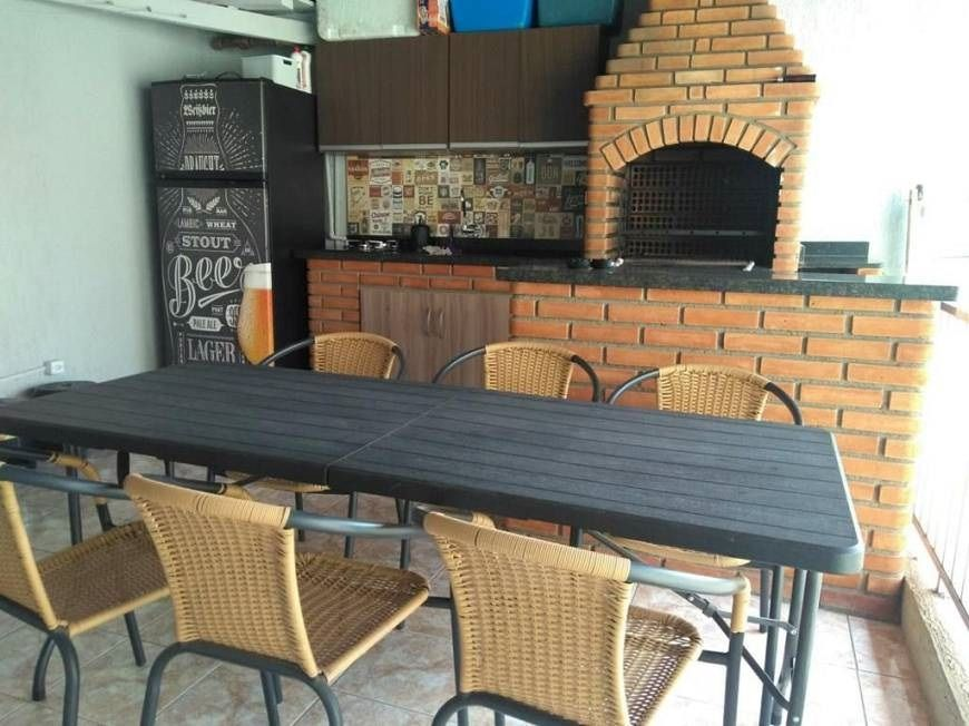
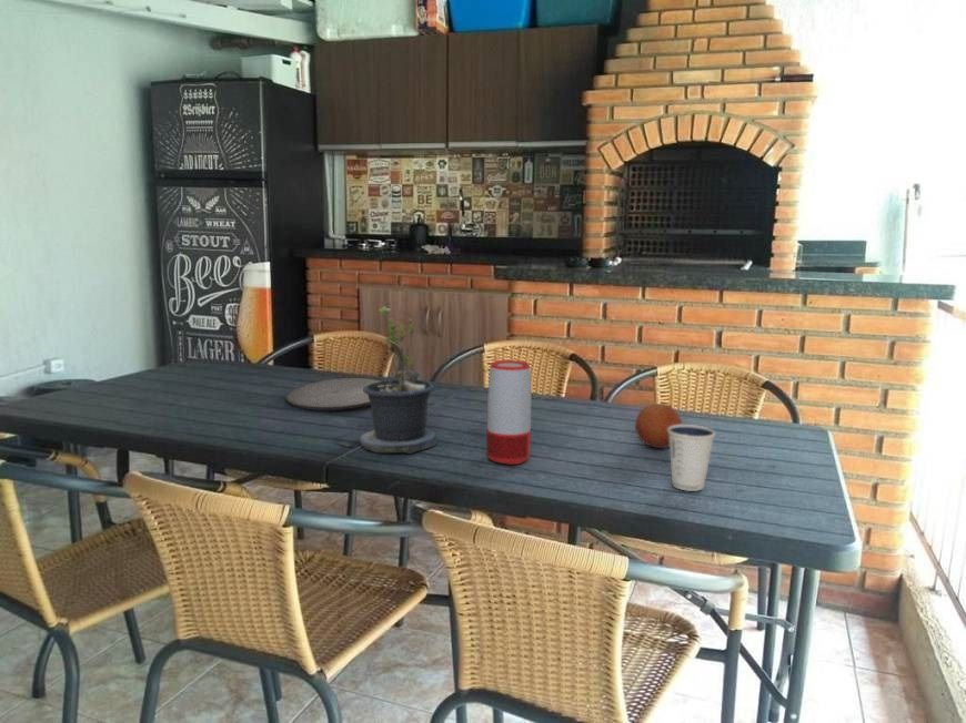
+ fruit (658, 424)
+ speaker (509, 411)
+ dixie cup (690, 458)
+ plate (340, 393)
+ potted plant (396, 374)
